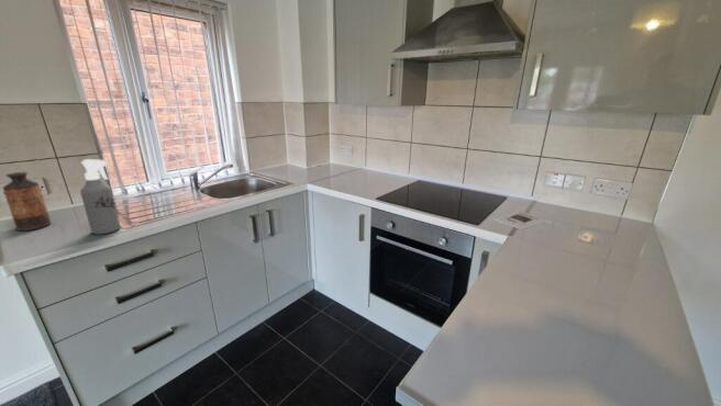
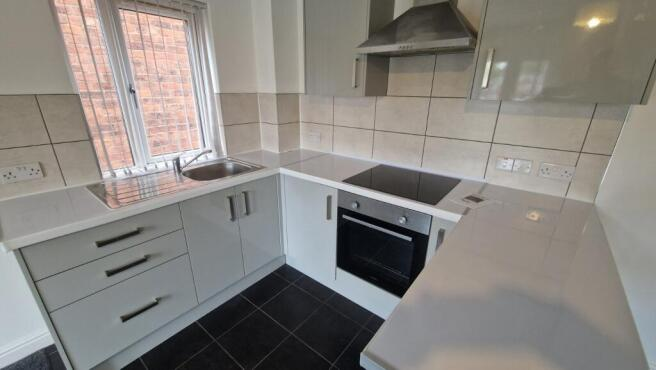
- spray bottle (100, 196)
- bottle (25, 200)
